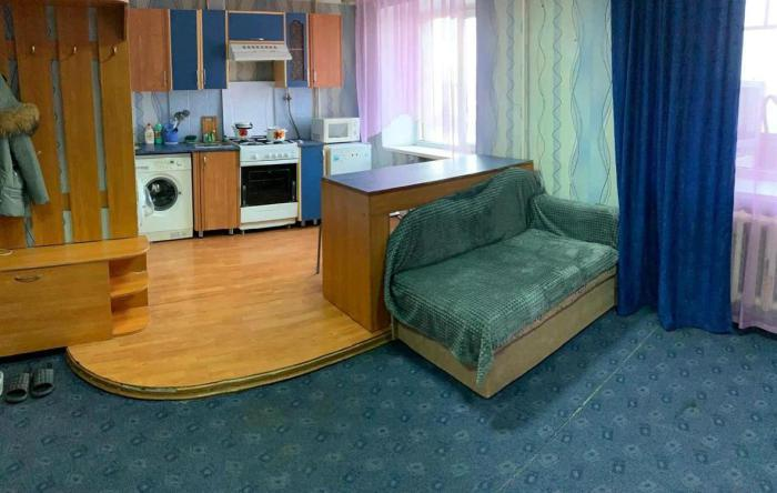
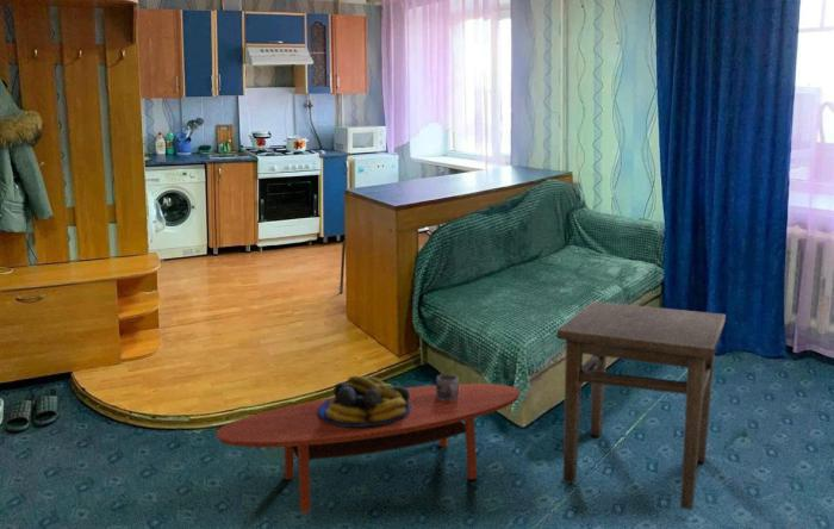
+ fruit bowl (363, 393)
+ mug (448, 387)
+ side table (641, 388)
+ coffee table (380, 443)
